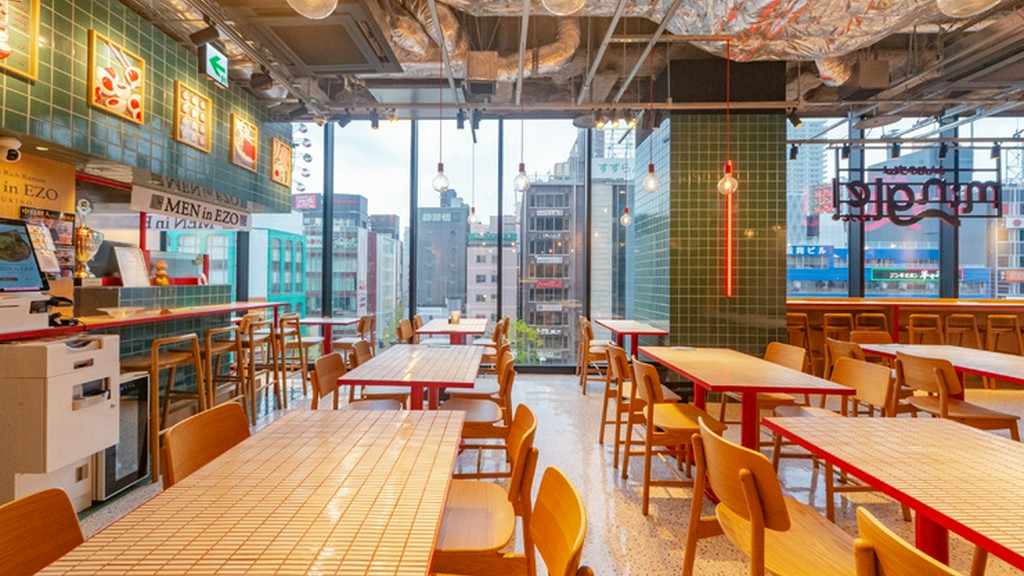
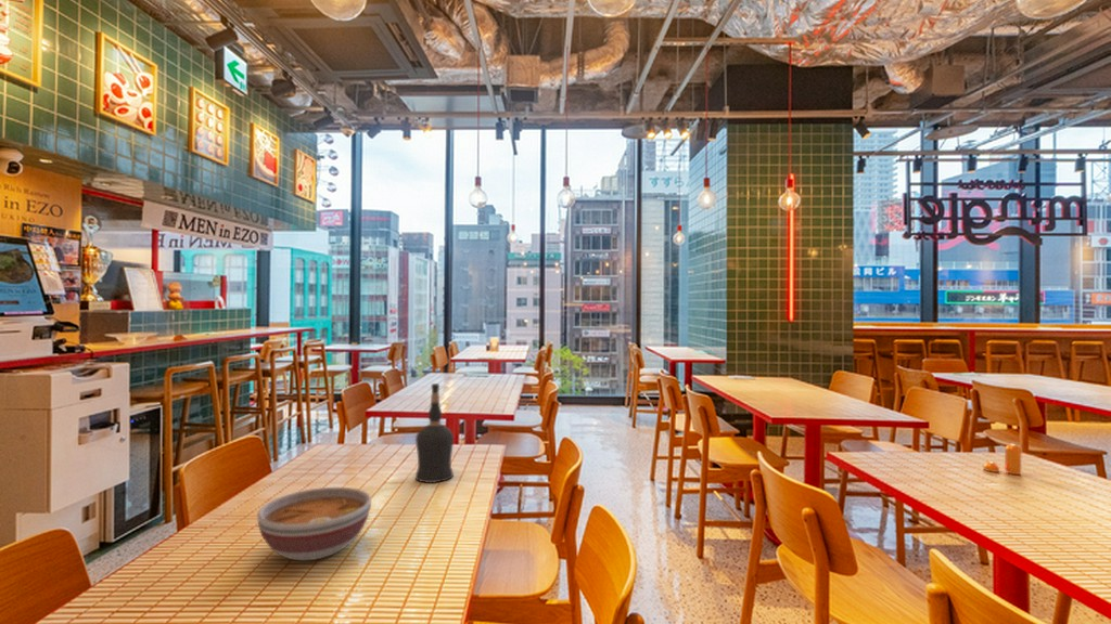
+ liquor bottle (434, 429)
+ pepper shaker (1005, 457)
+ bowl (316, 525)
